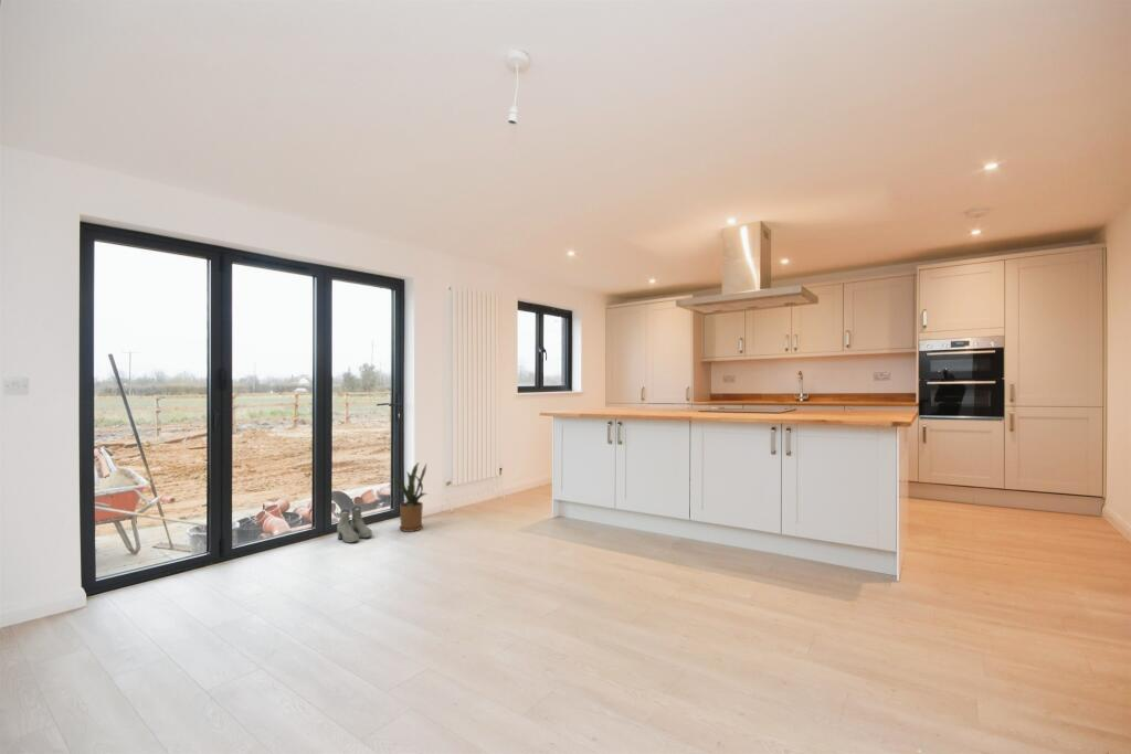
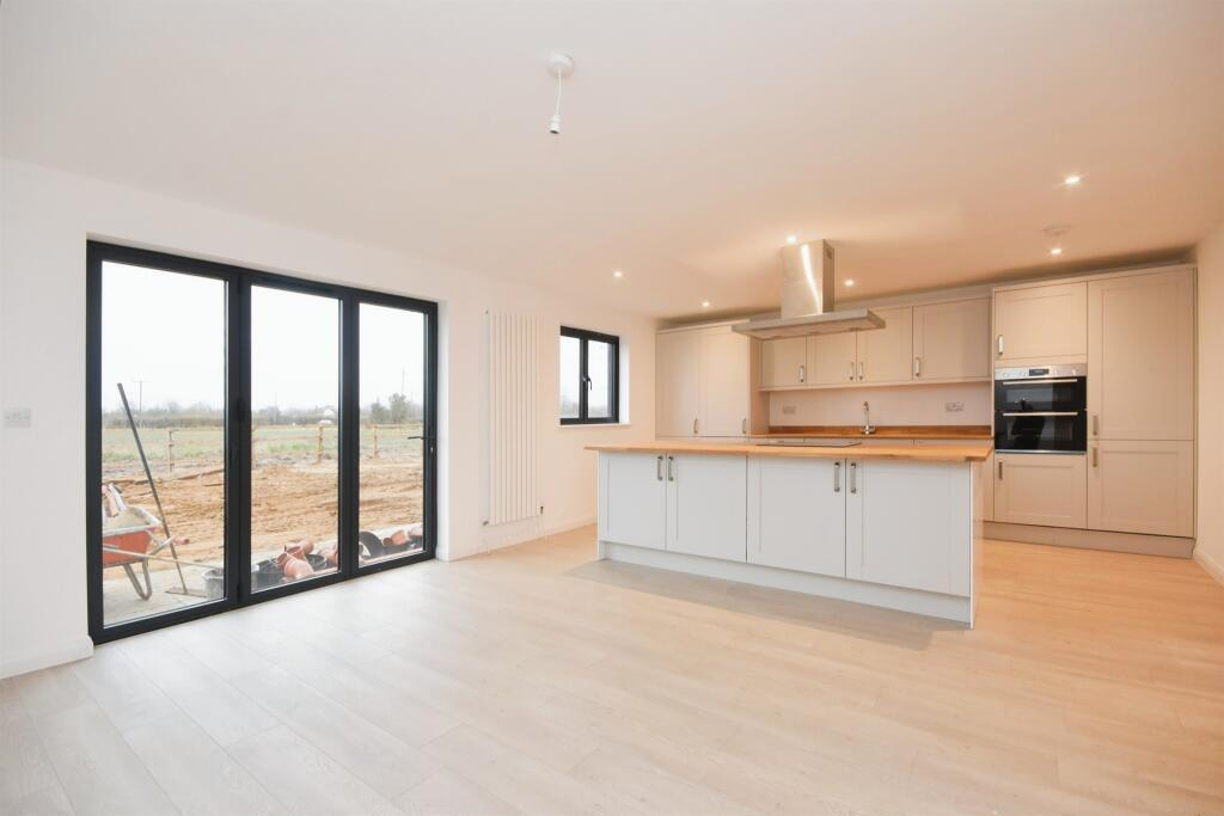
- house plant (408, 497)
- boots (353, 523)
